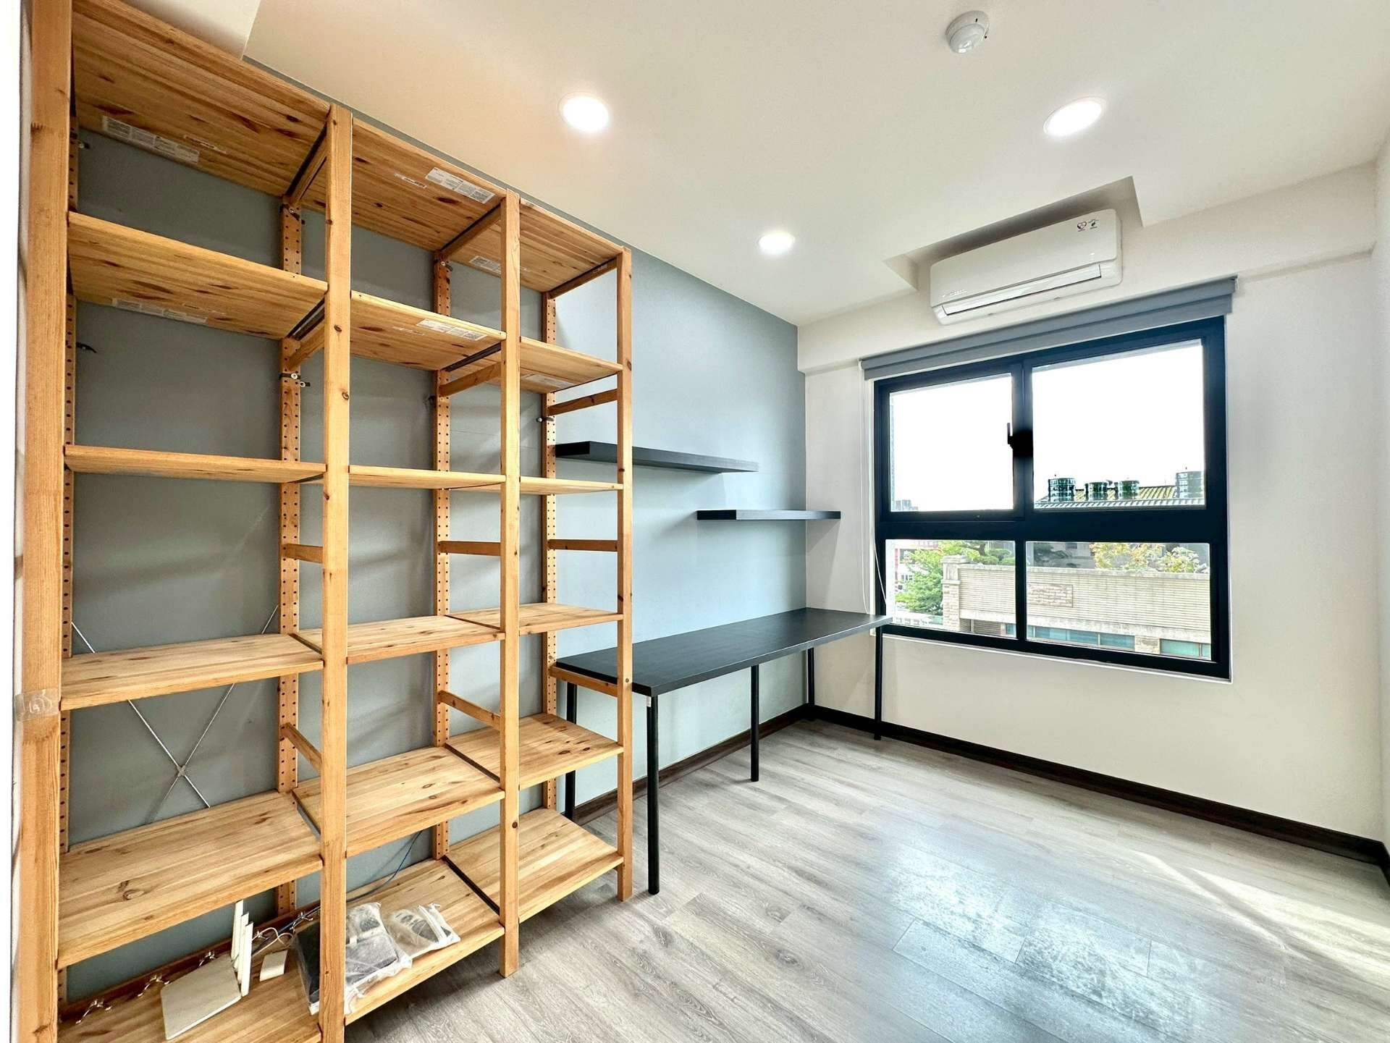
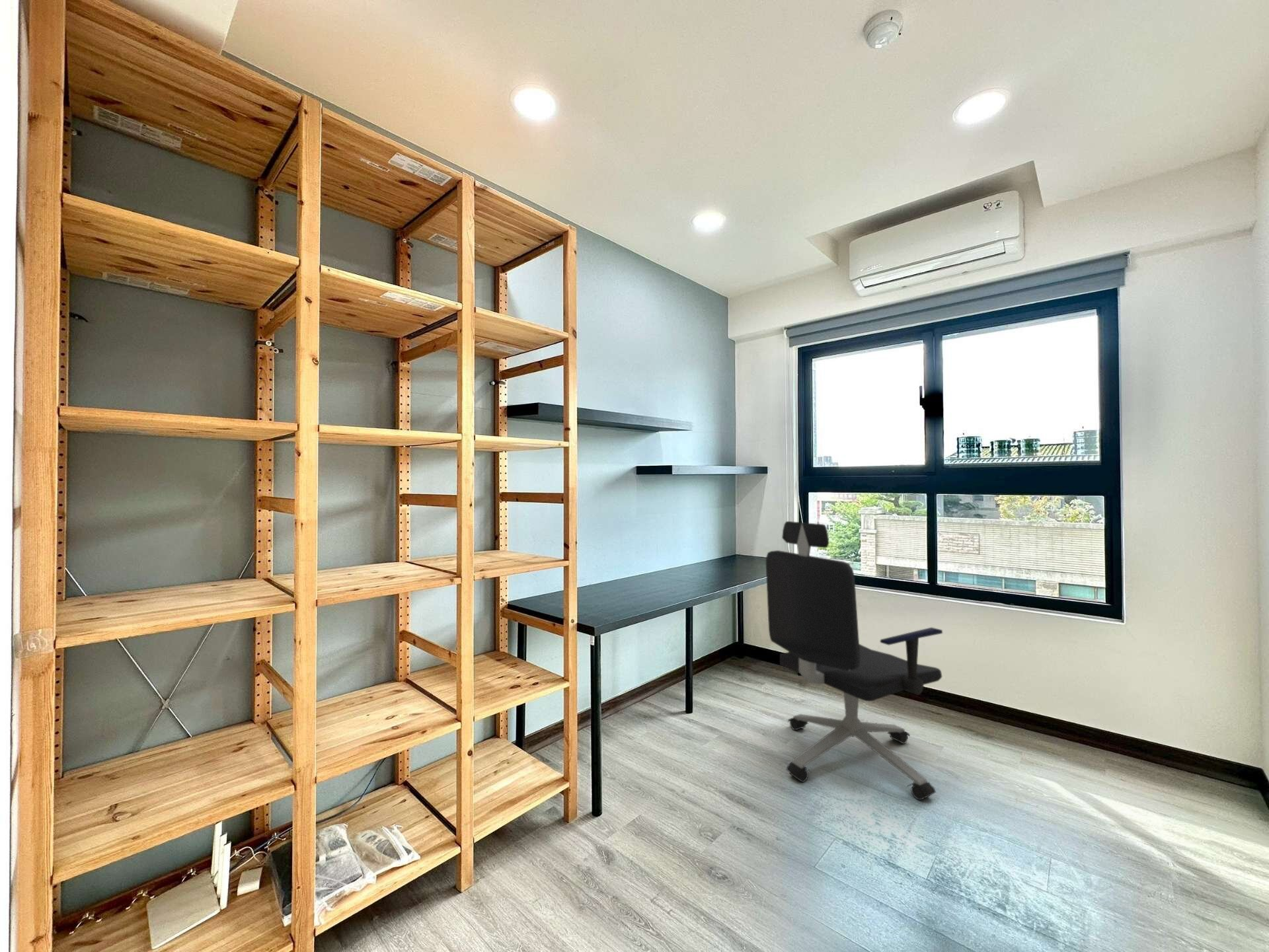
+ office chair (851, 639)
